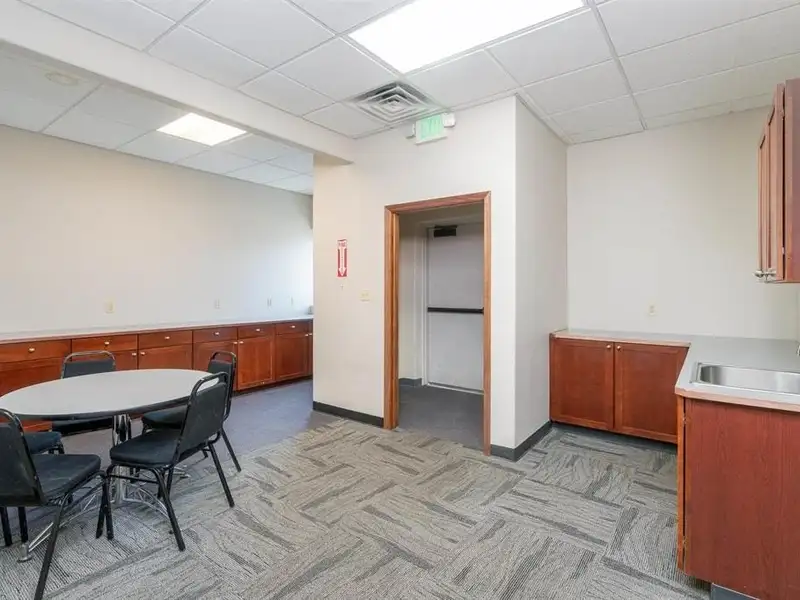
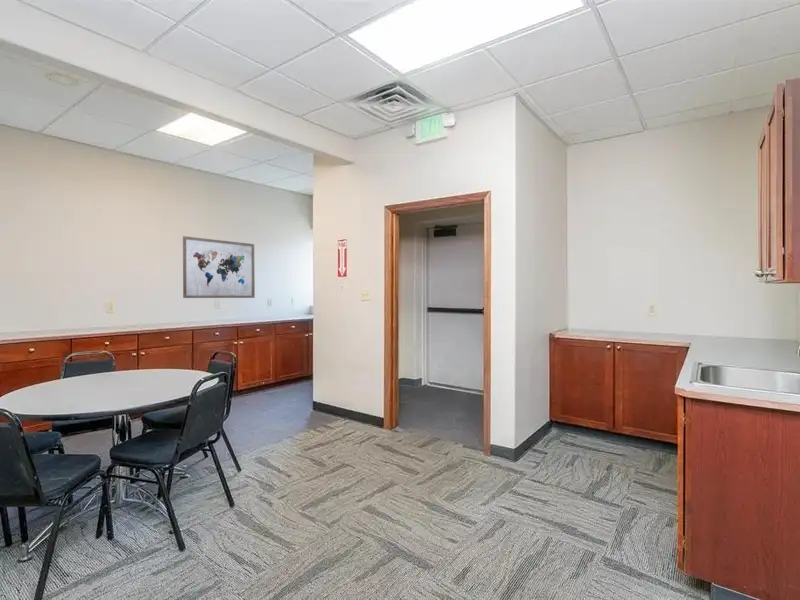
+ wall art (221, 269)
